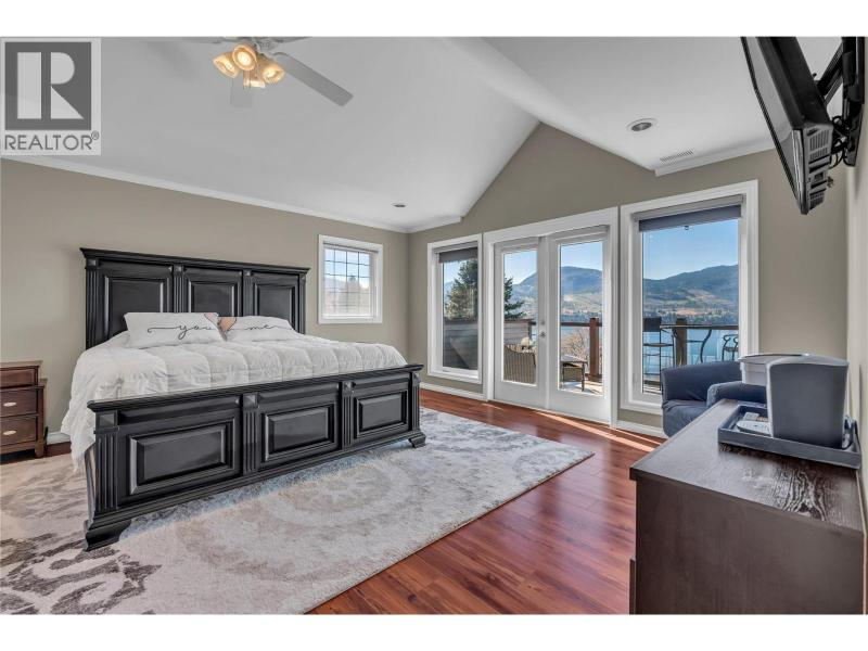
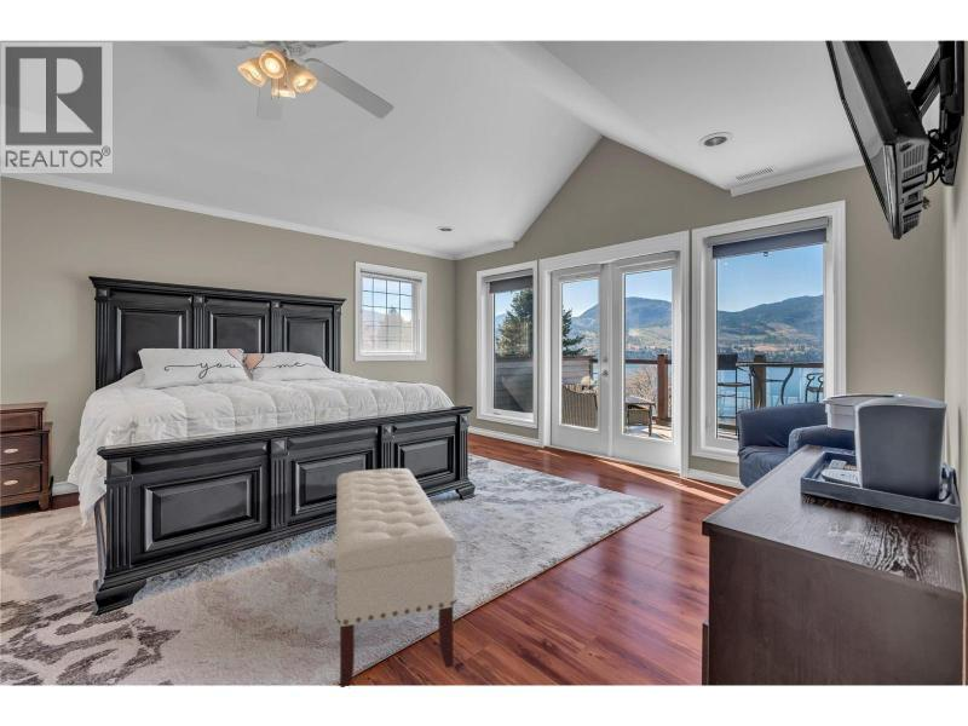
+ bench (384, 548)
